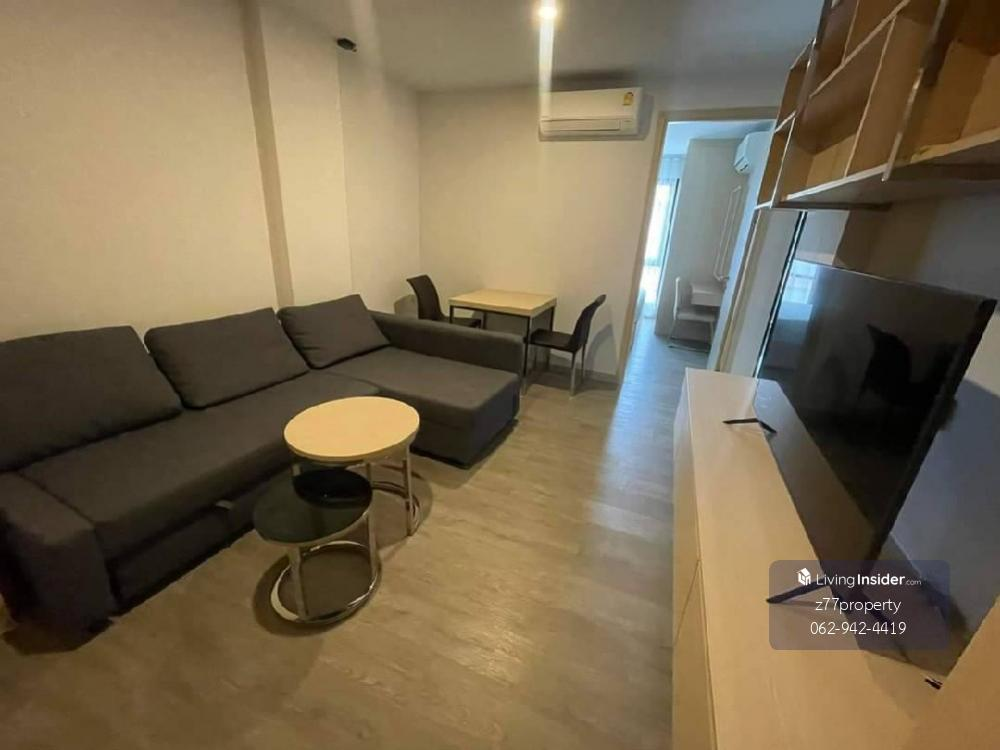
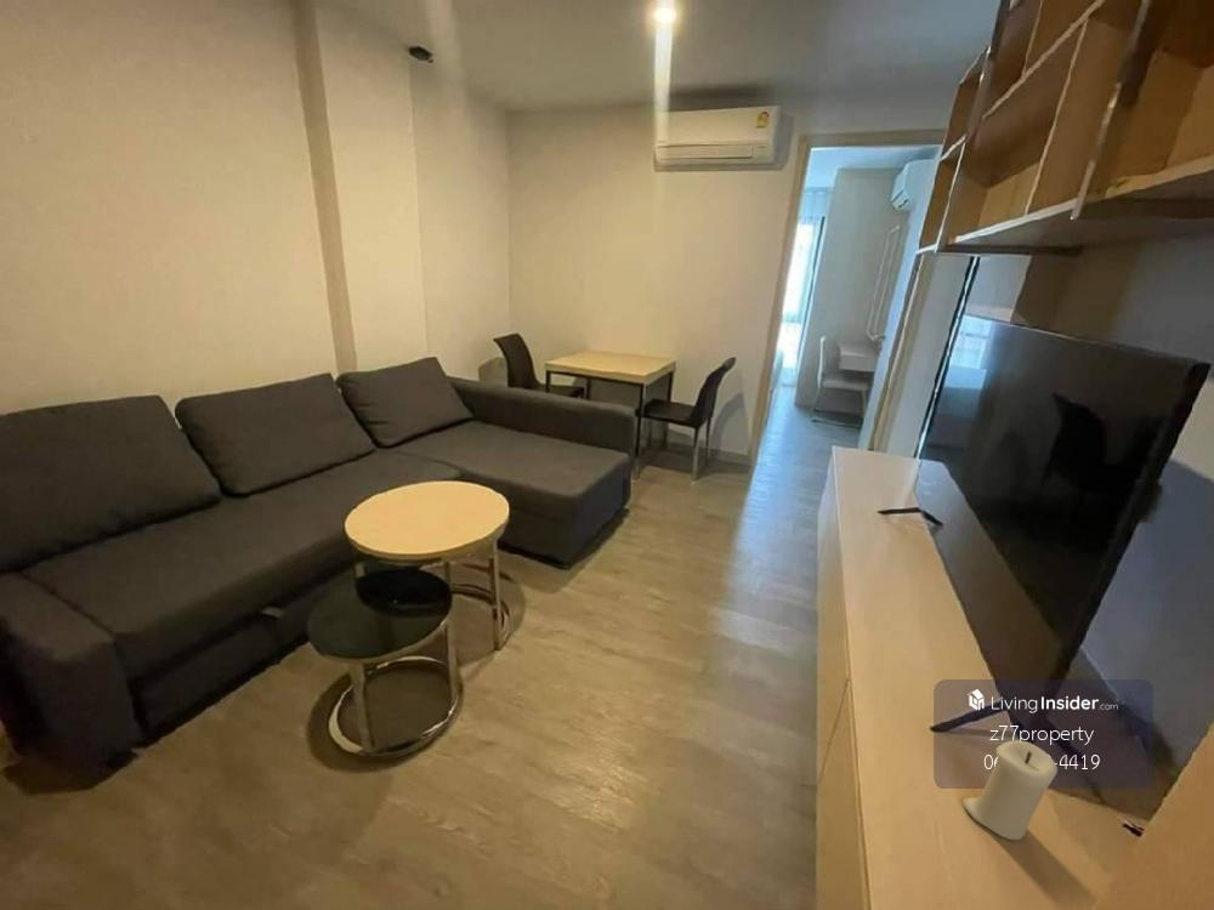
+ candle (1010, 785)
